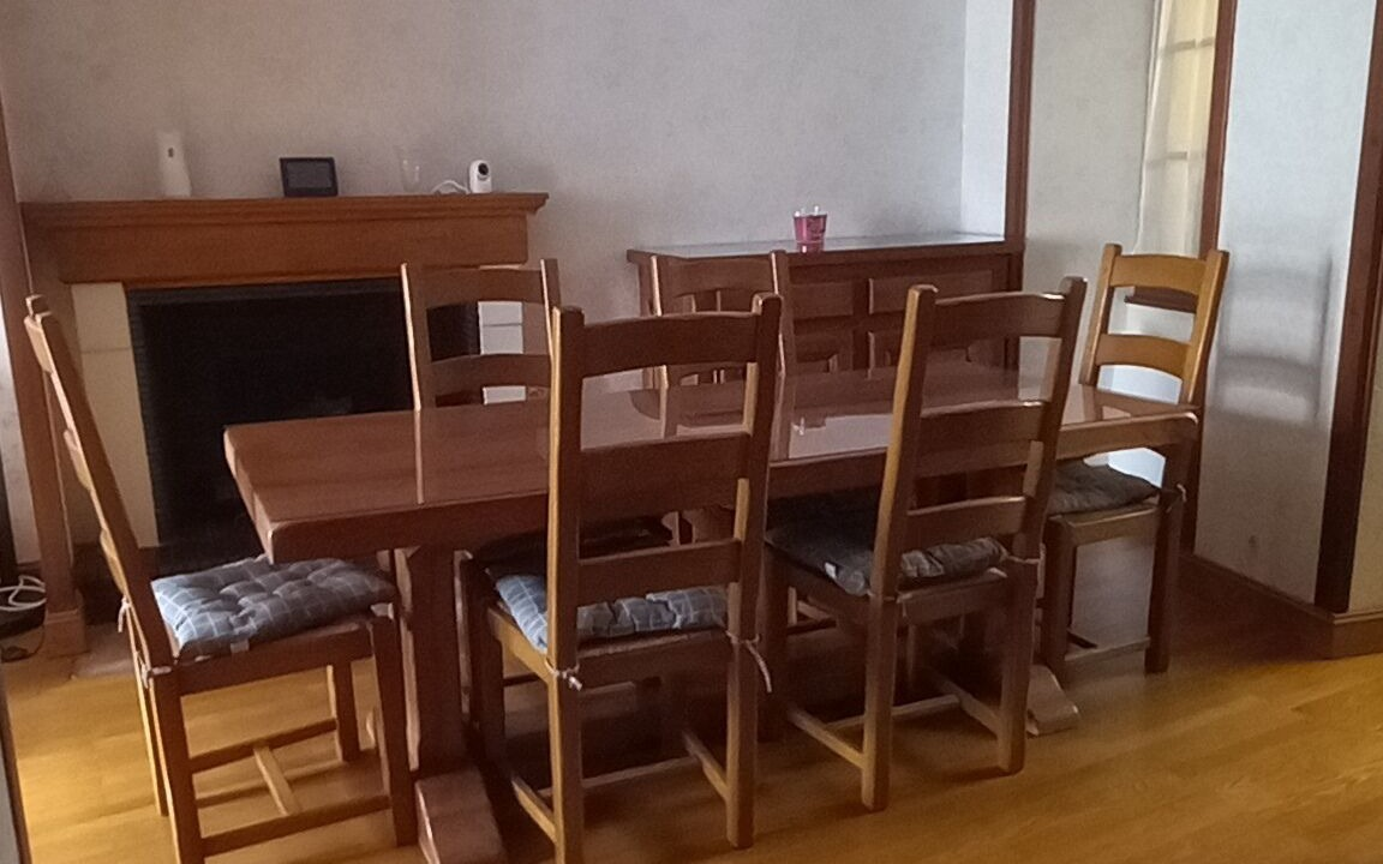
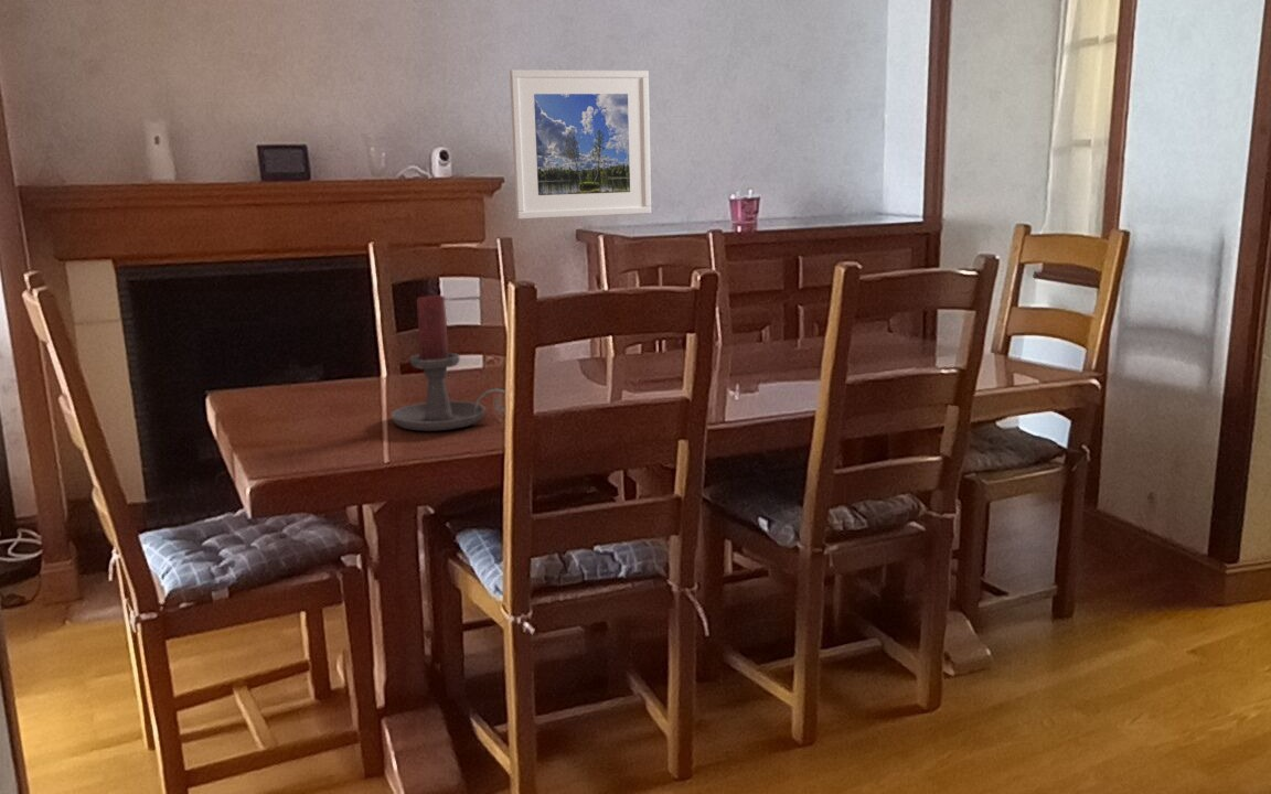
+ candle holder (448, 357)
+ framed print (583, 143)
